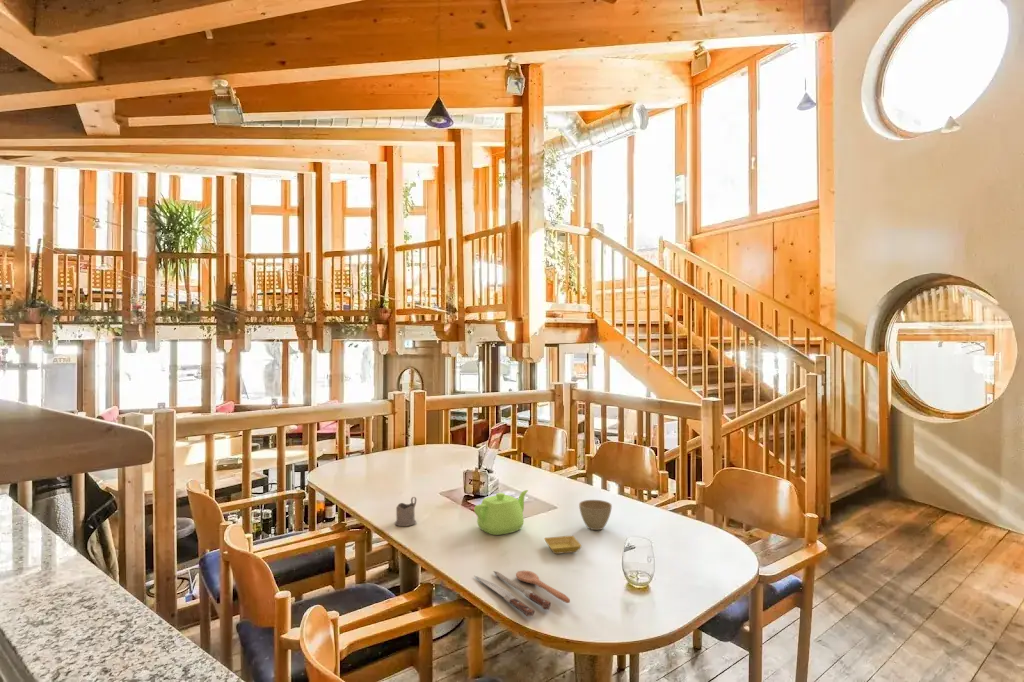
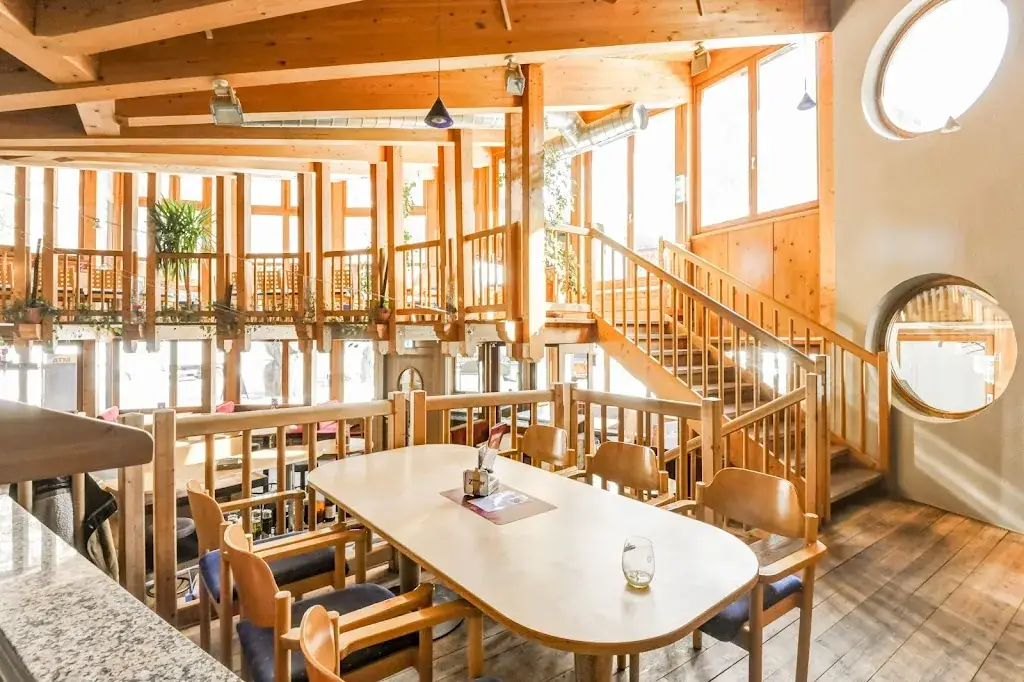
- tea glass holder (407, 507)
- saucer (562, 545)
- flower pot (595, 515)
- spoon (521, 587)
- teapot (502, 510)
